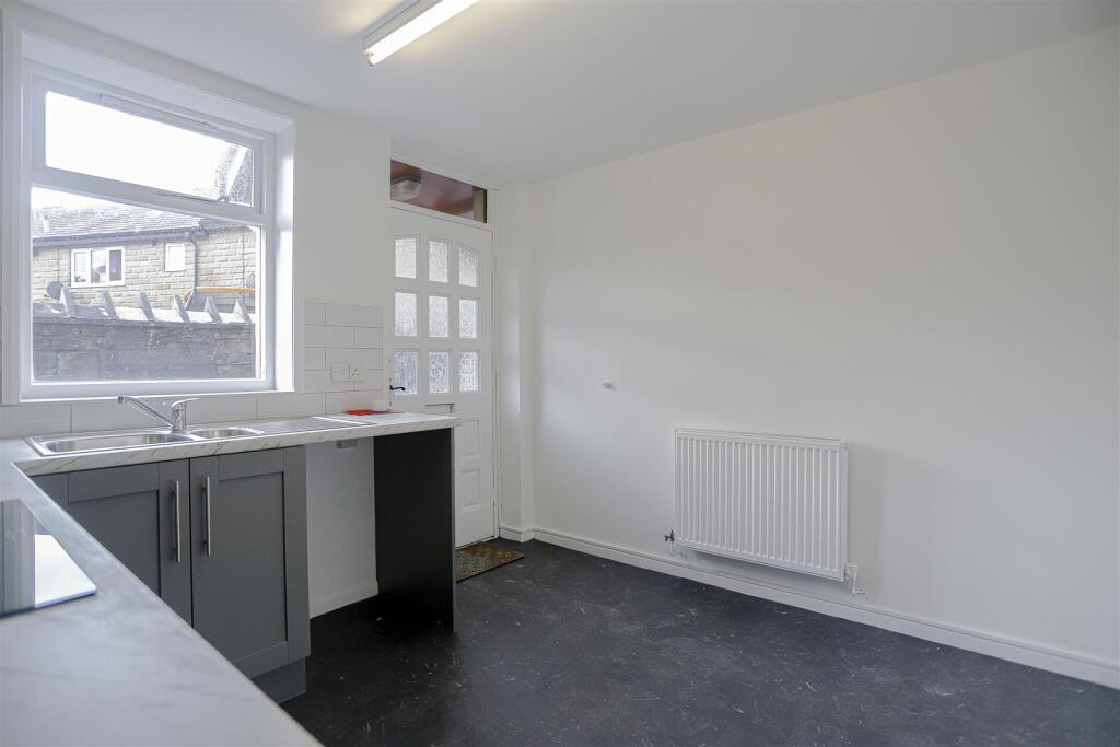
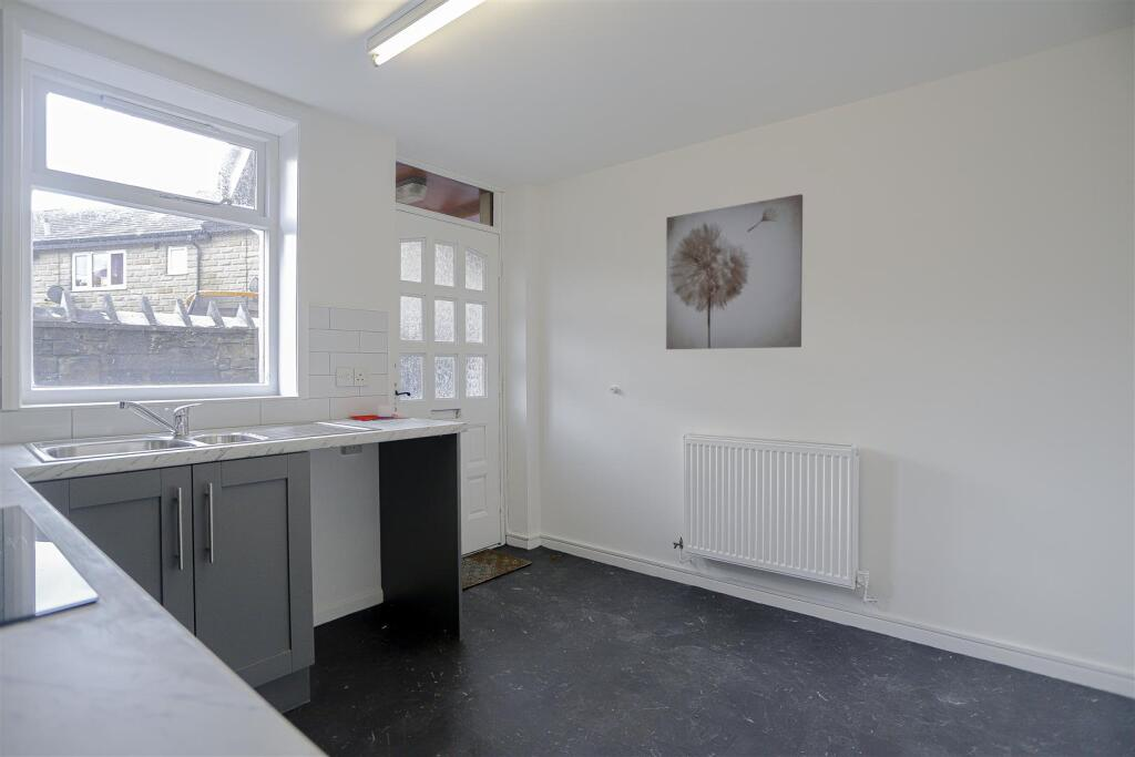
+ wall art (729, 277)
